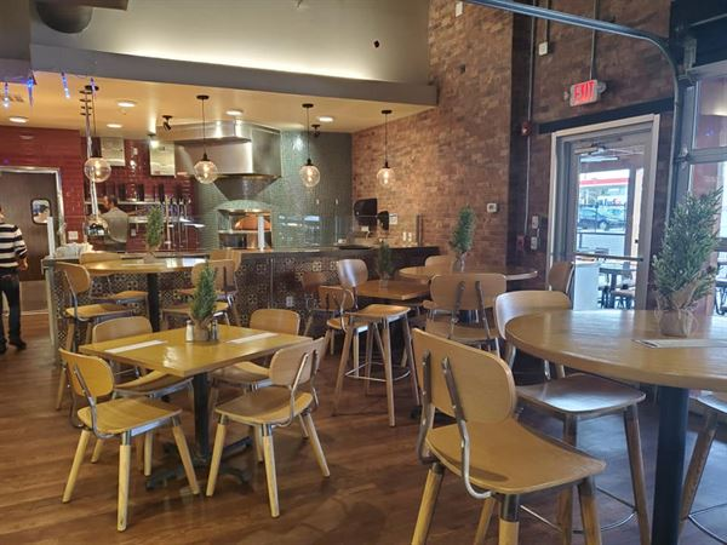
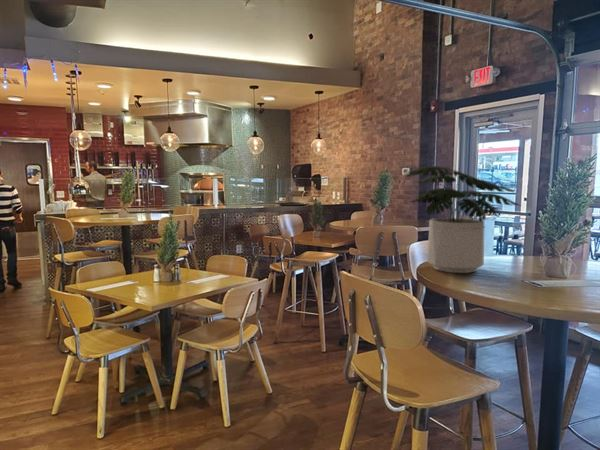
+ potted plant (458, 217)
